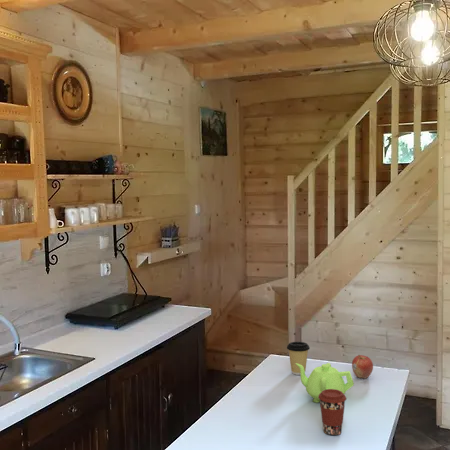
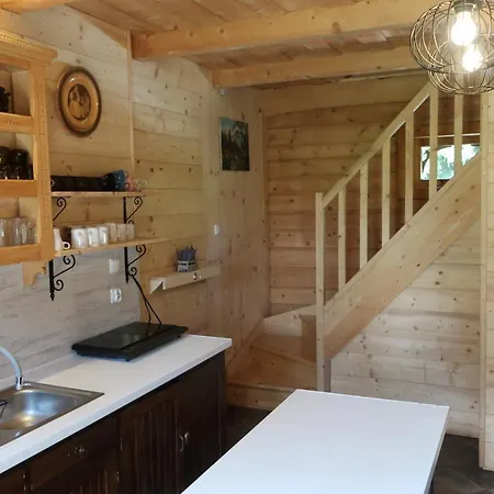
- teapot (324, 381)
- coffee cup (332, 412)
- fruit (362, 365)
- coffee cup (298, 357)
